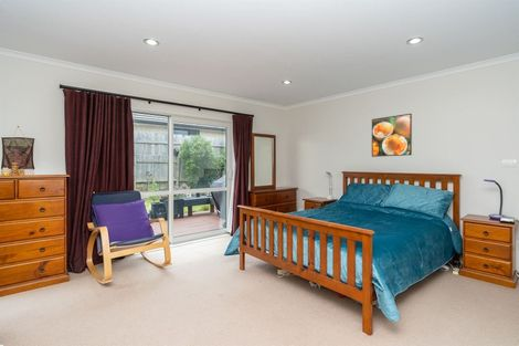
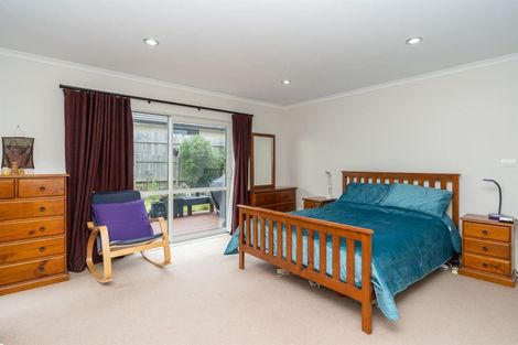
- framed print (390, 136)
